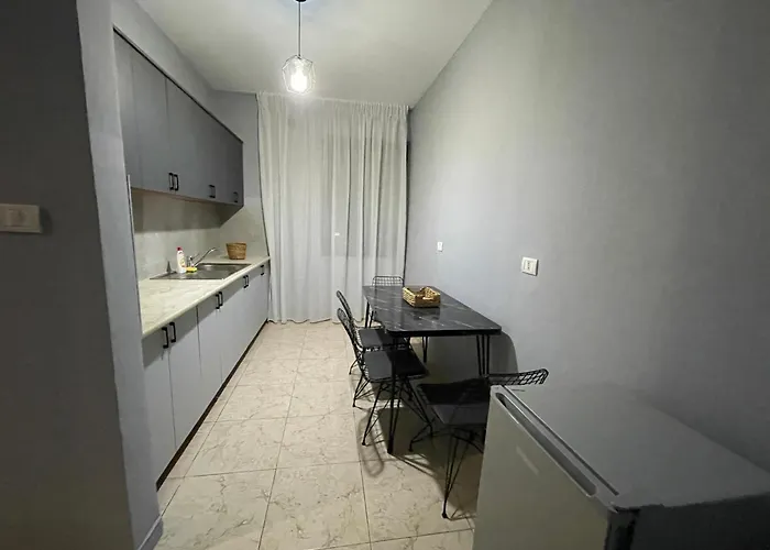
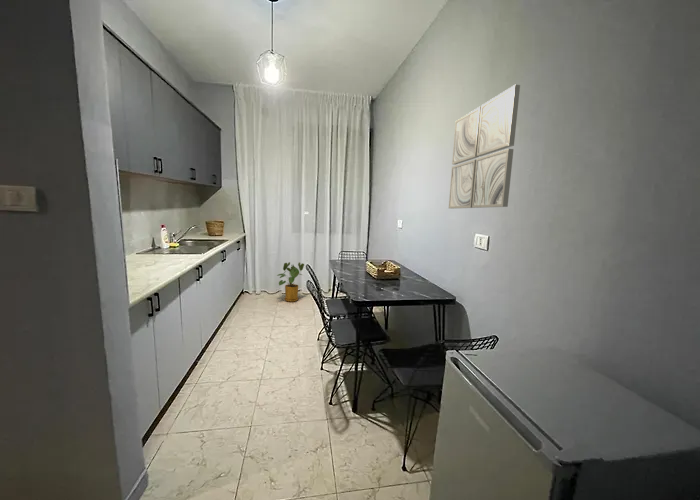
+ wall art (477, 157)
+ house plant (290, 281)
